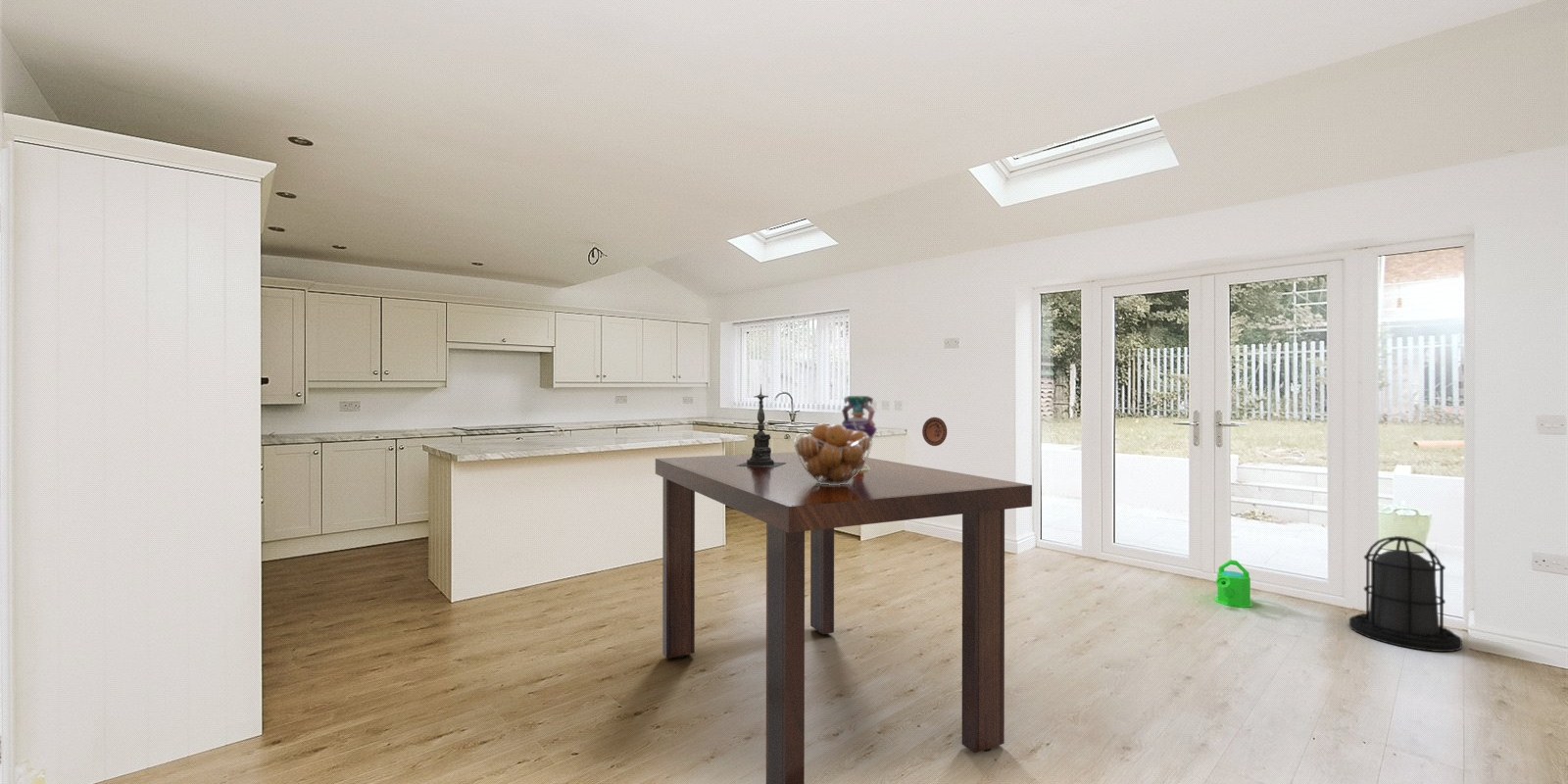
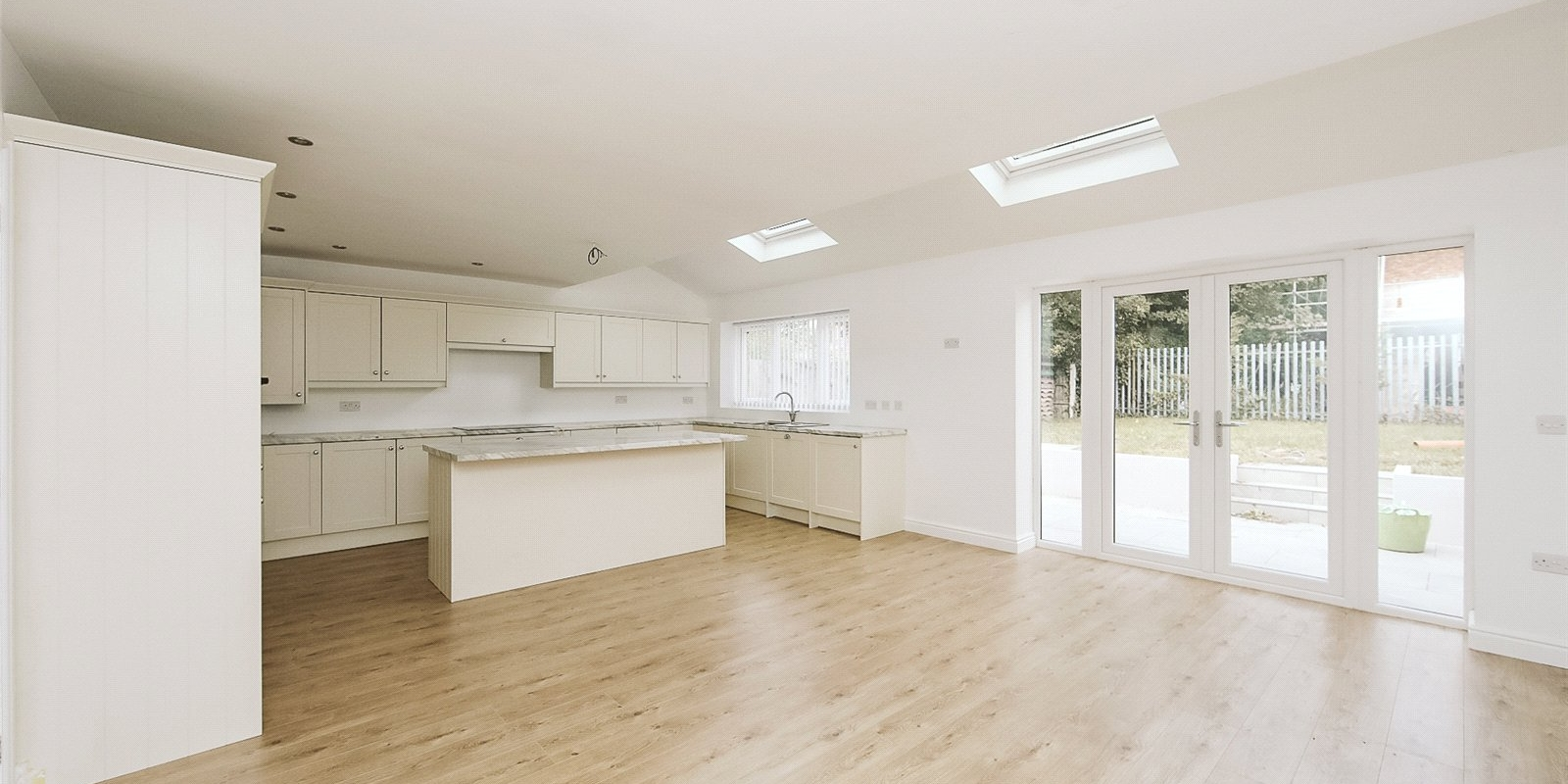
- dining table (812, 582)
- vase (858, 430)
- watering can (1232, 581)
- candle holder (761, 423)
- lantern (1402, 586)
- fruit basket (832, 452)
- decorative plate (934, 431)
